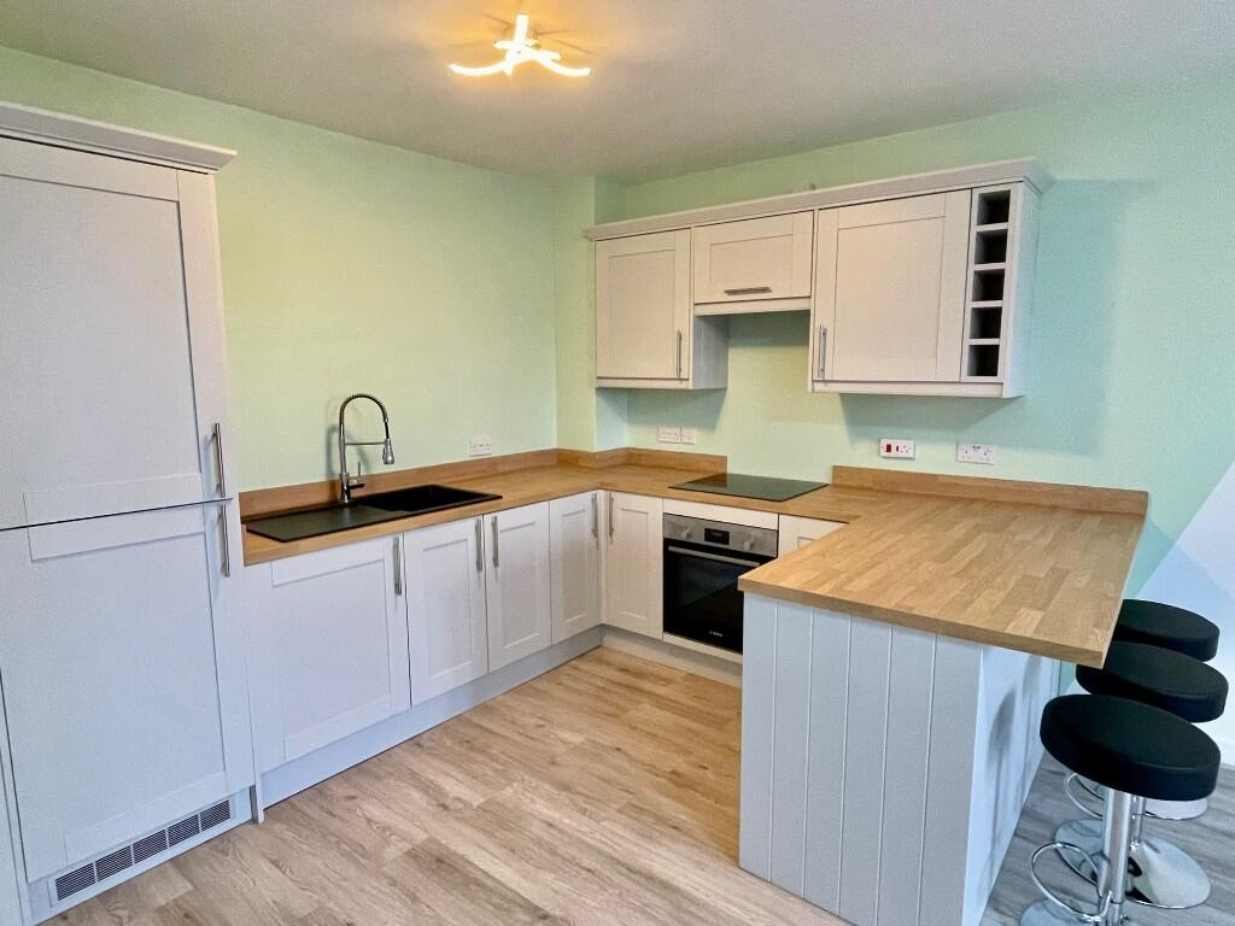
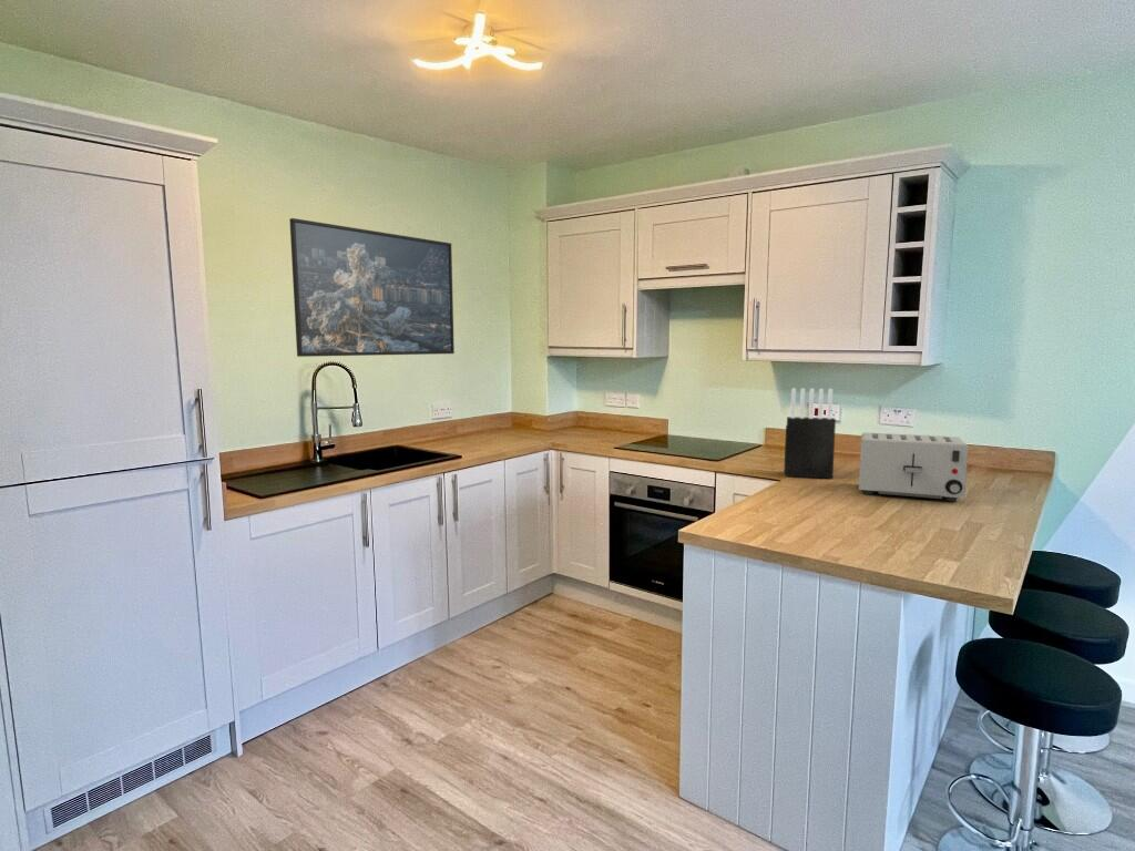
+ knife block (809, 431)
+ toaster (910, 465)
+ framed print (381, 294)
